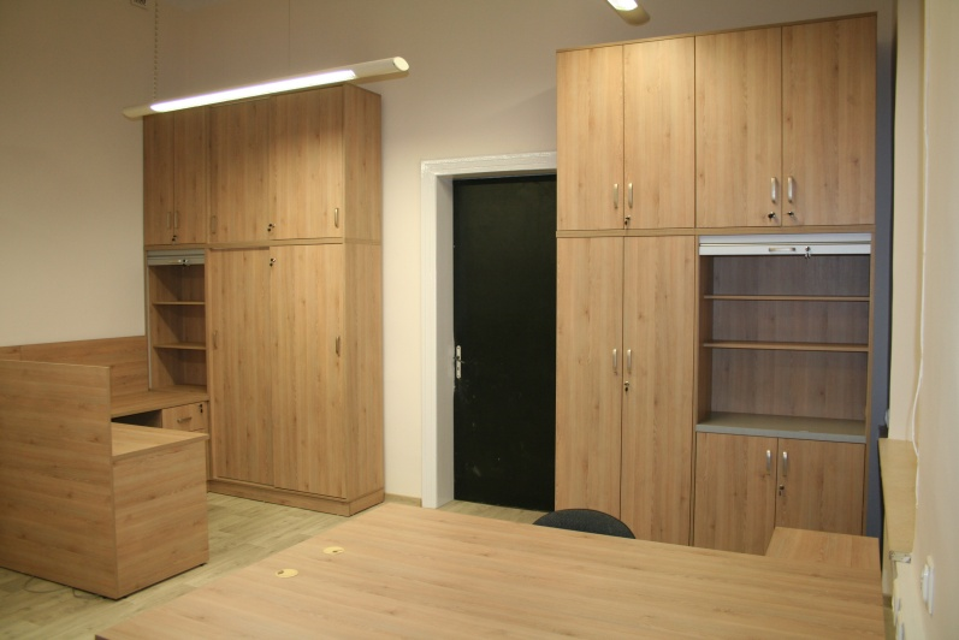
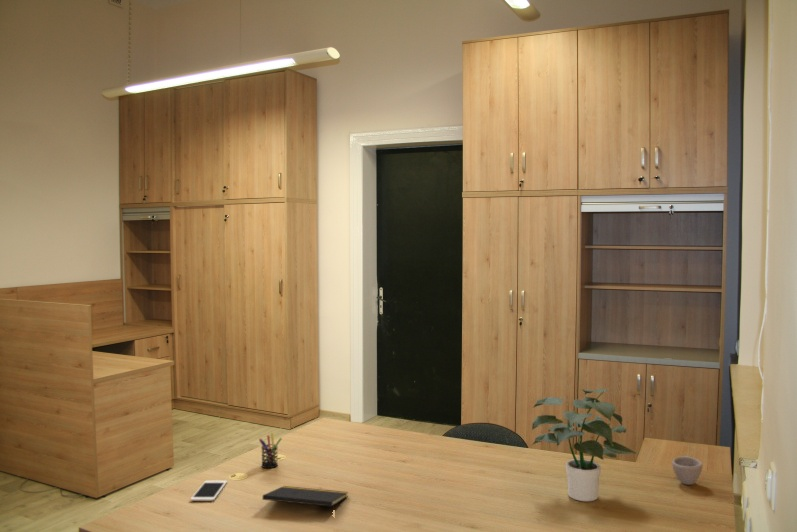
+ cell phone (209, 490)
+ cup (685, 470)
+ pen holder (271, 449)
+ potted plant (582, 442)
+ notepad (306, 495)
